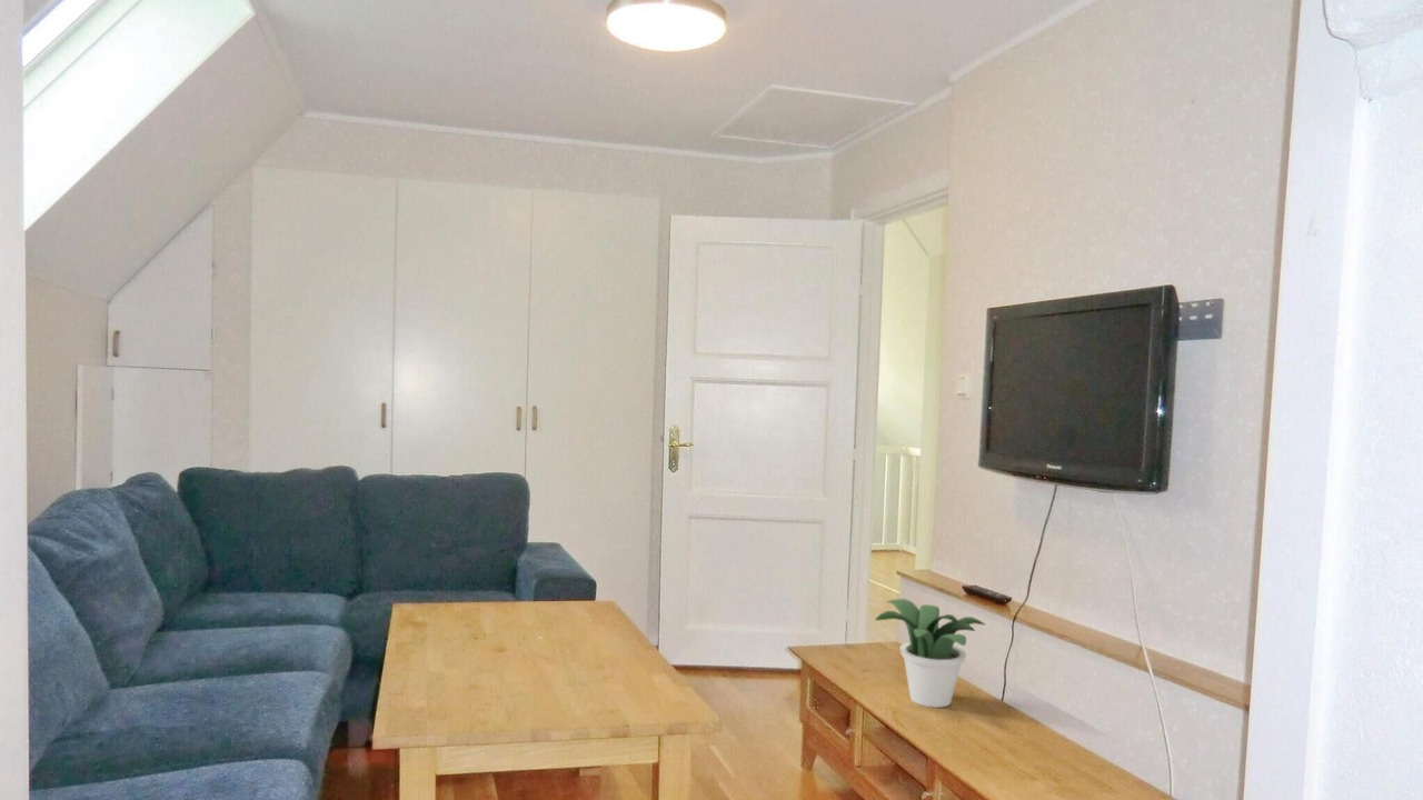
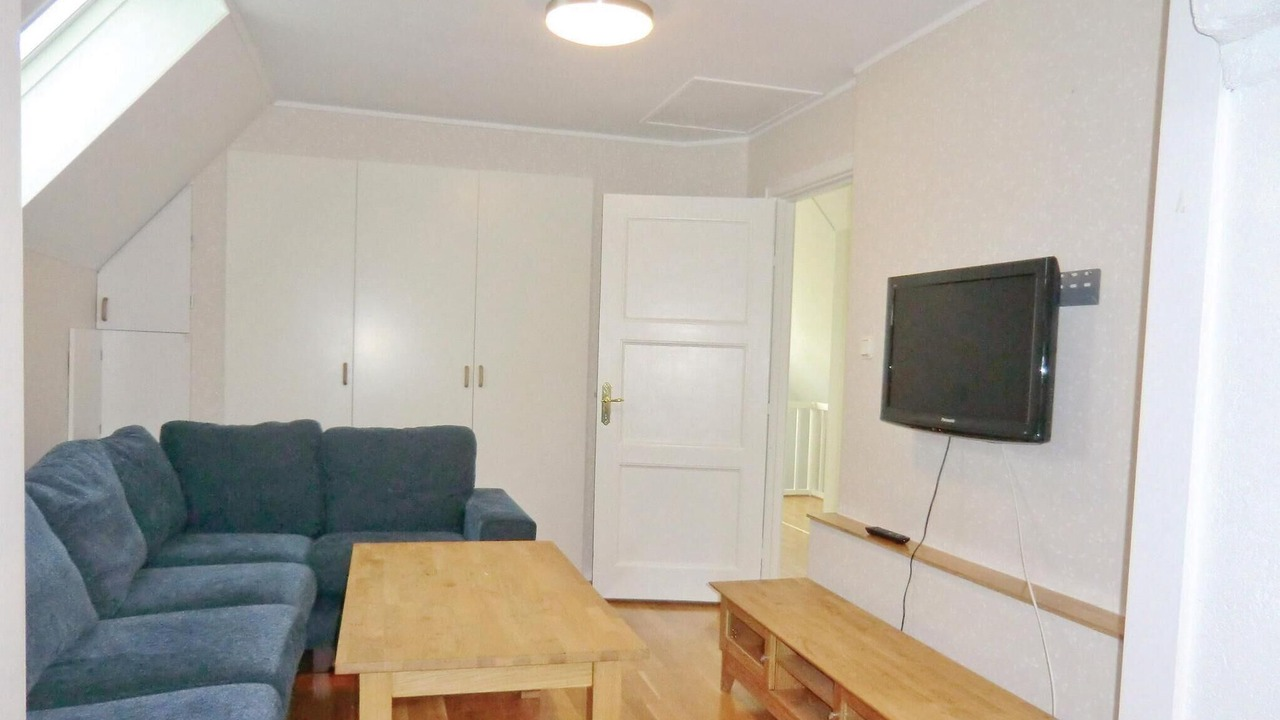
- potted plant (924, 652)
